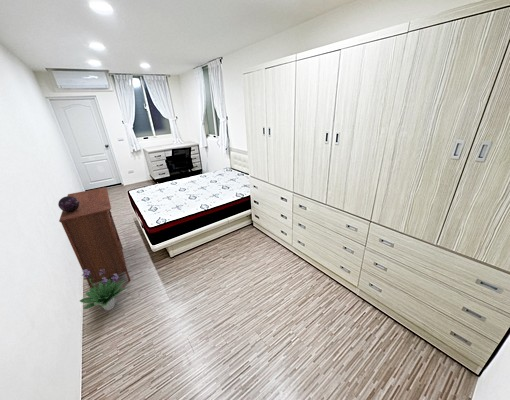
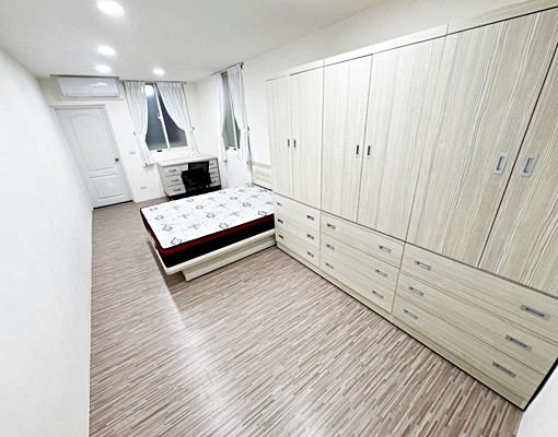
- console table (100, 236)
- decorative orb (68, 203)
- potted plant (101, 288)
